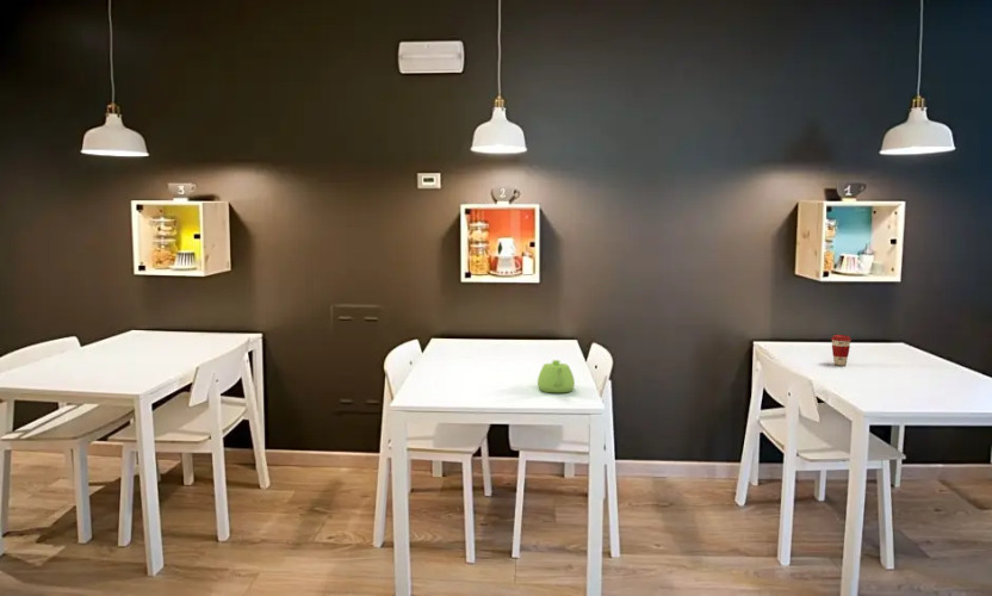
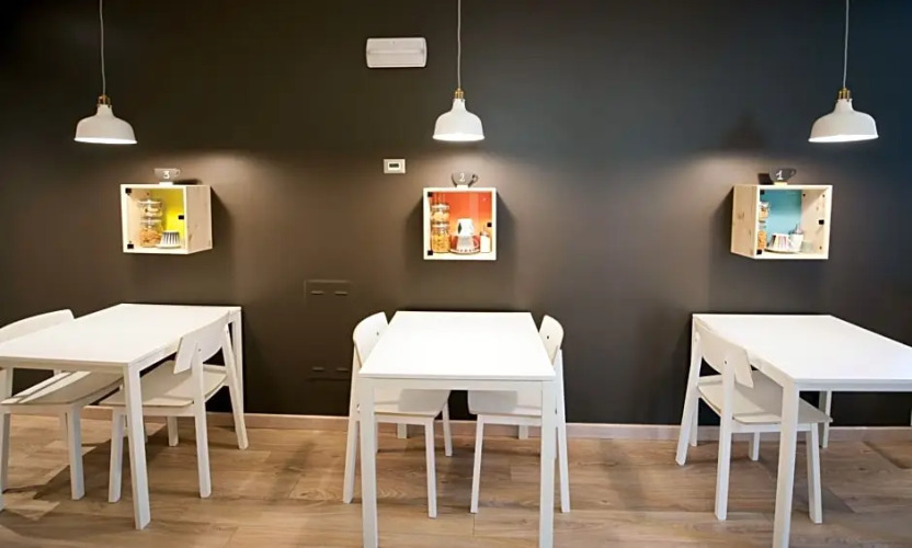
- coffee cup (841, 349)
- teapot (556, 375)
